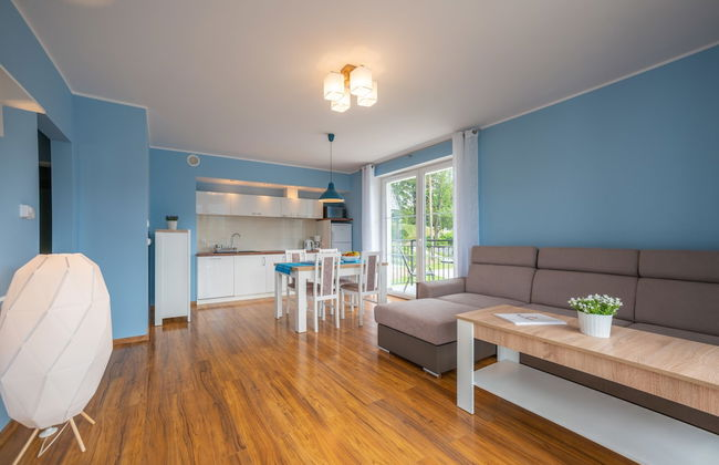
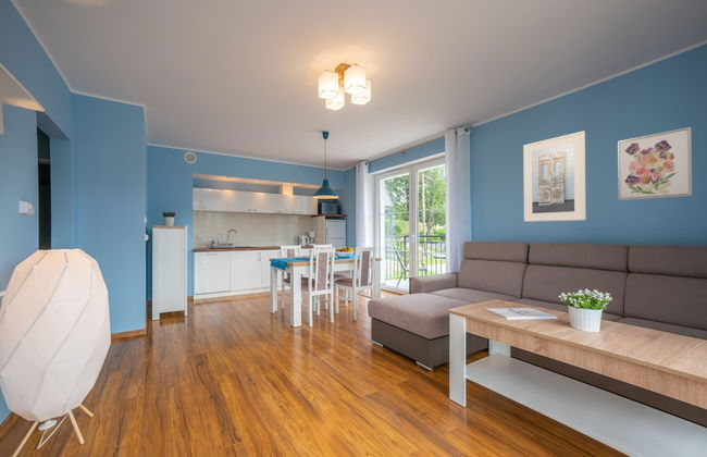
+ wall art (652, 166)
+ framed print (551, 180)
